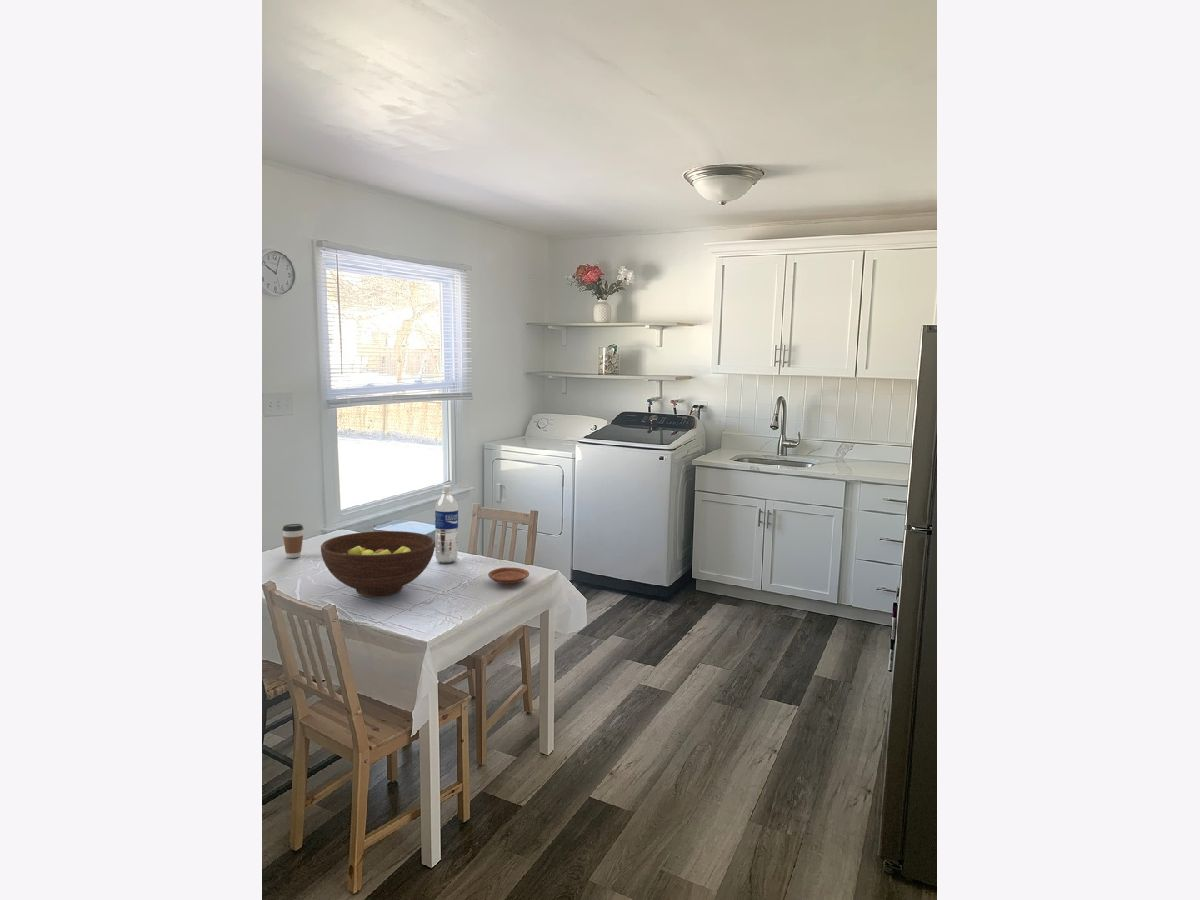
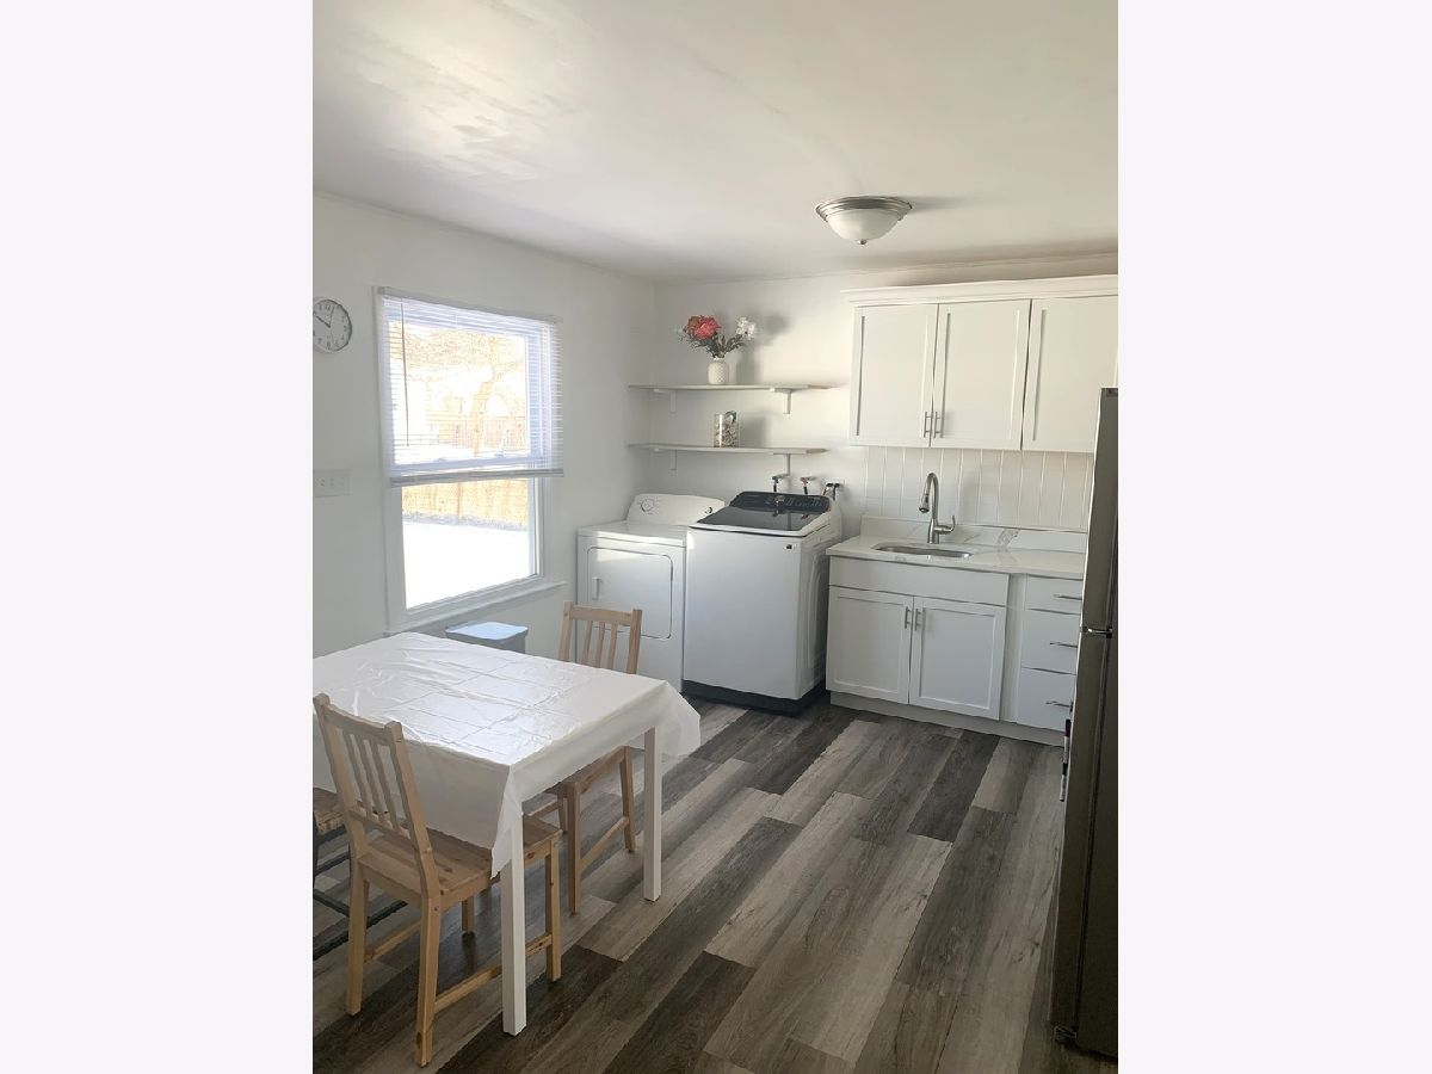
- fruit bowl (379, 566)
- coffee cup (293, 540)
- water bottle (446, 523)
- plate (508, 577)
